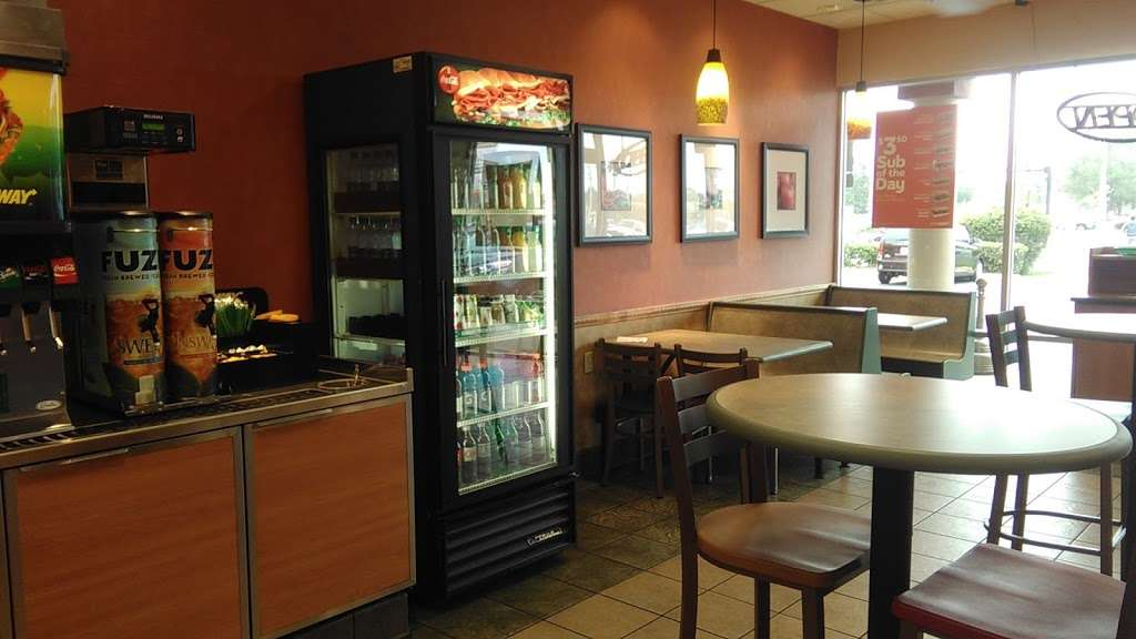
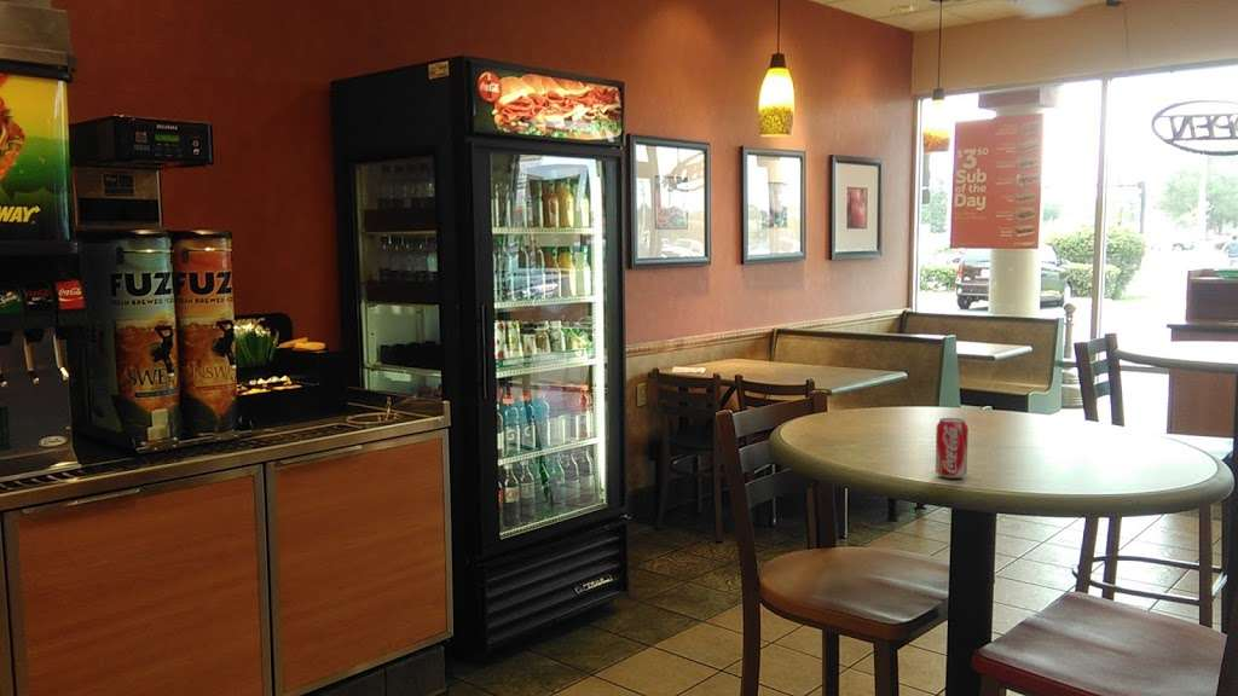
+ beverage can (951, 447)
